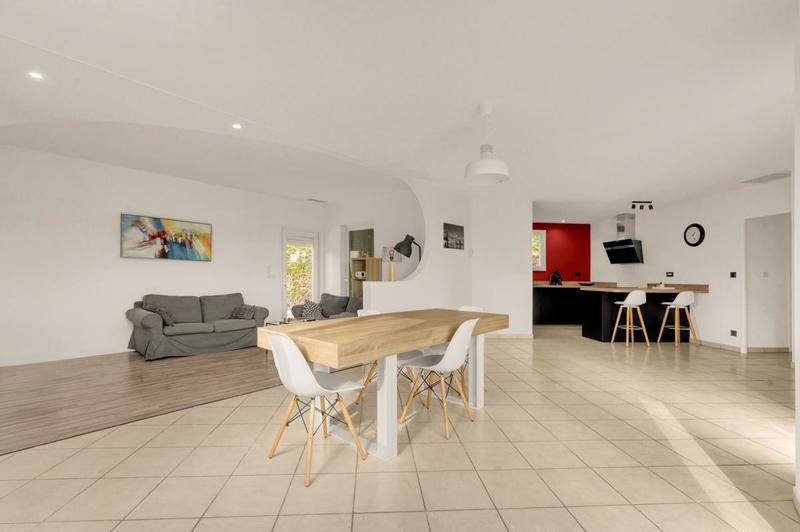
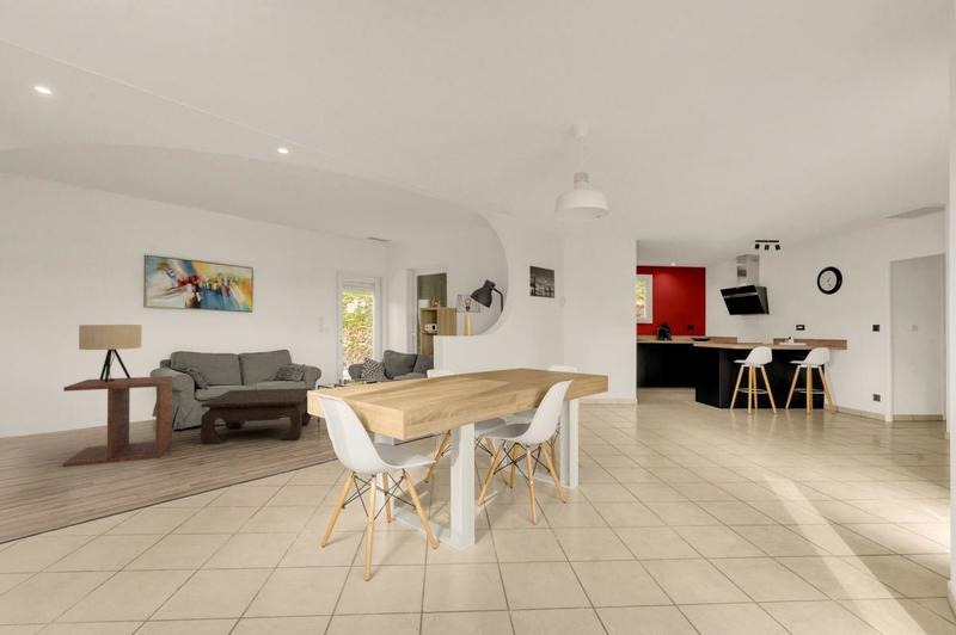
+ side table (122, 417)
+ table lamp (111, 352)
+ coffee table (262, 413)
